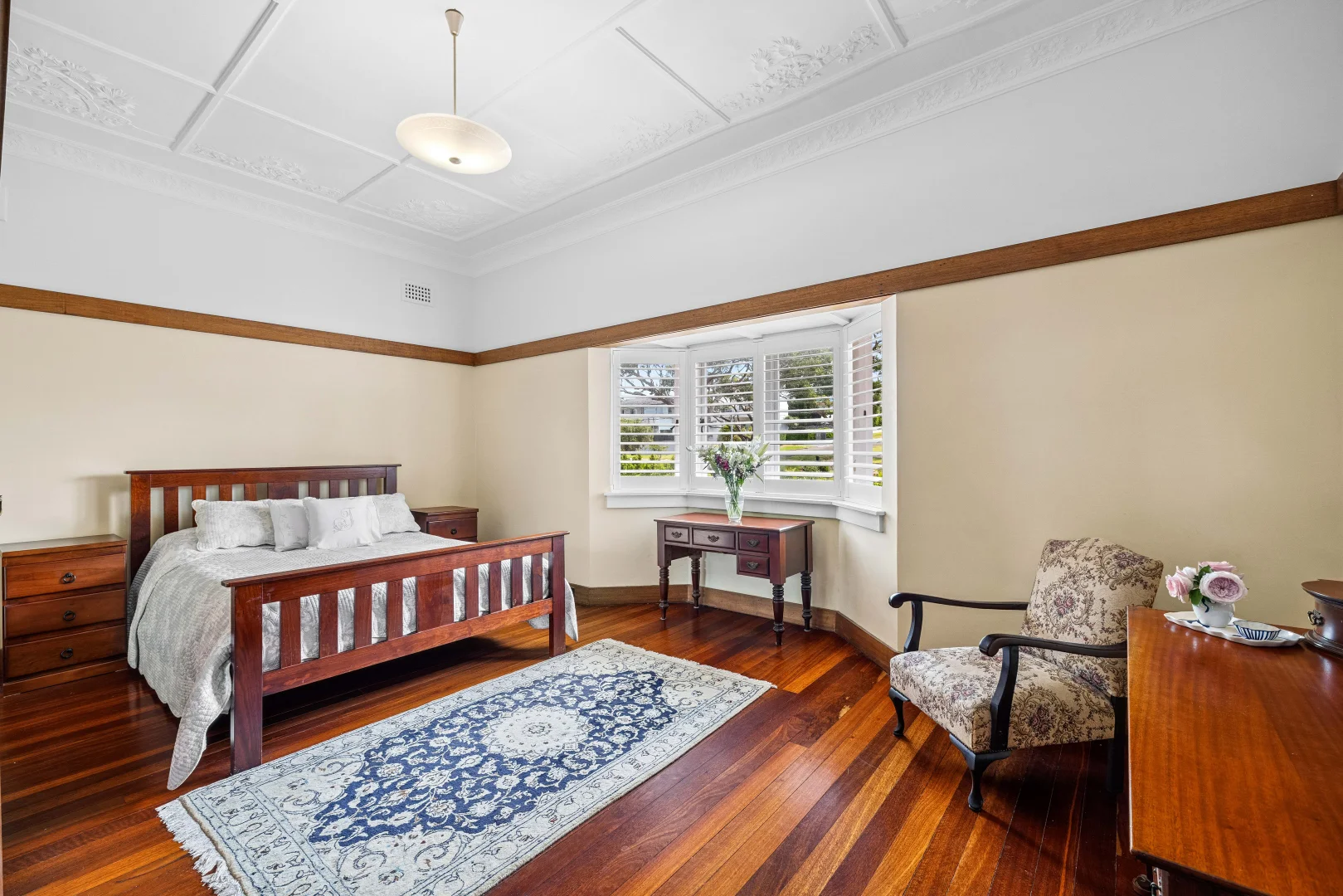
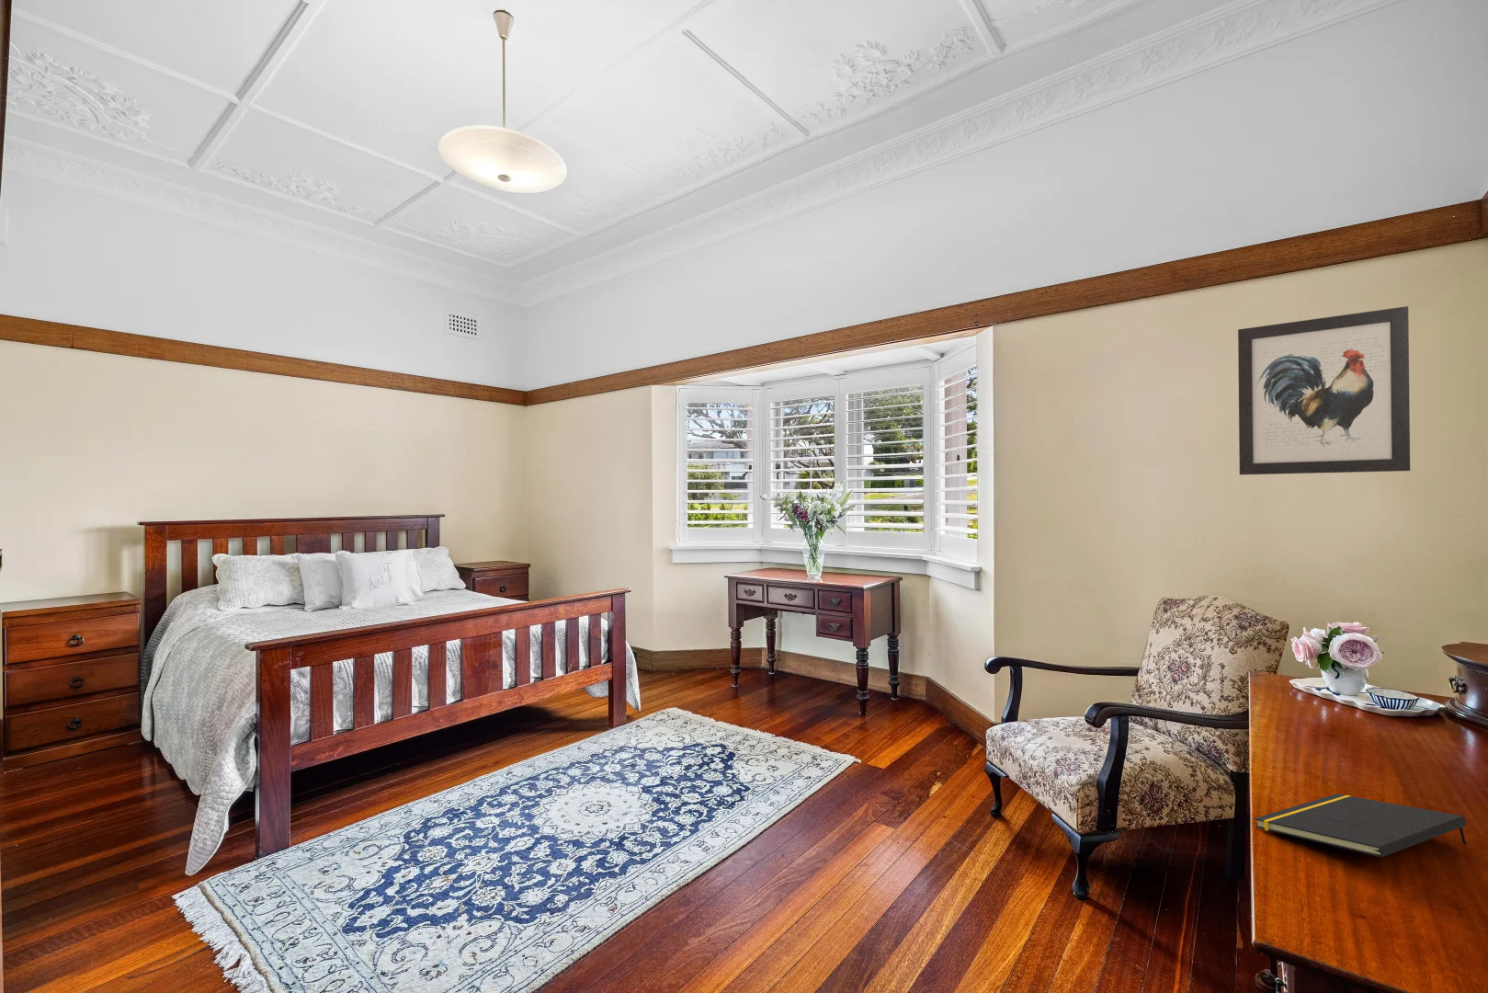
+ wall art (1318, 396)
+ notepad (1356, 822)
